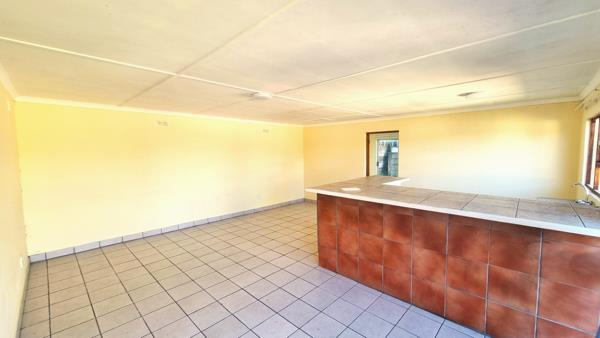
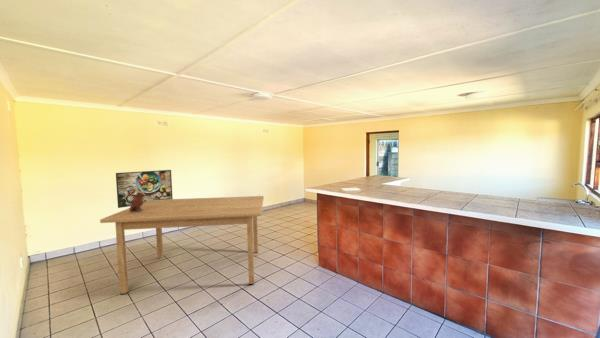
+ vessel (135, 200)
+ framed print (146, 187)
+ table (199, 225)
